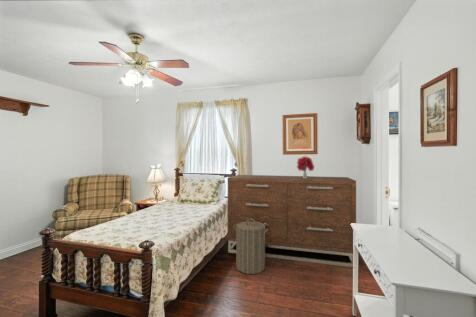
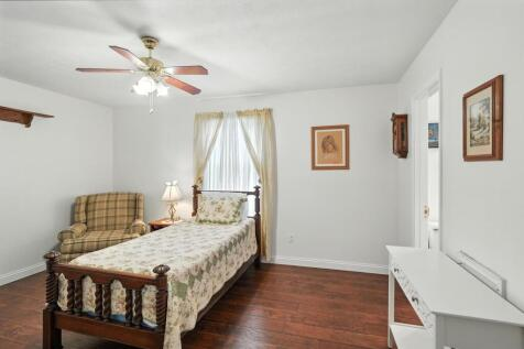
- bouquet (305, 167)
- laundry hamper (250, 243)
- dresser (288, 214)
